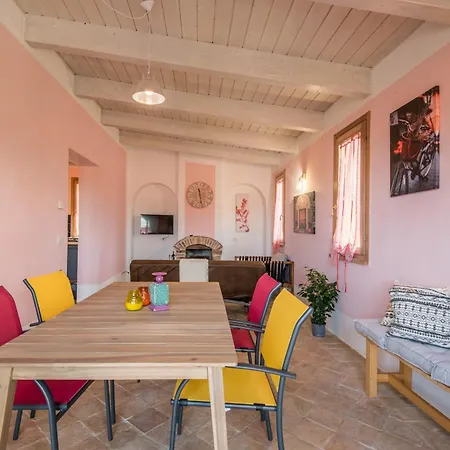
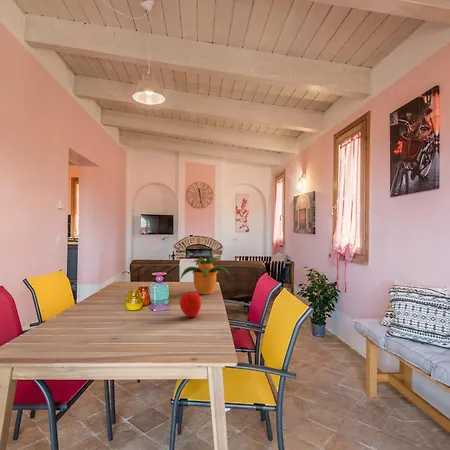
+ apple (190, 304)
+ potted plant (207, 273)
